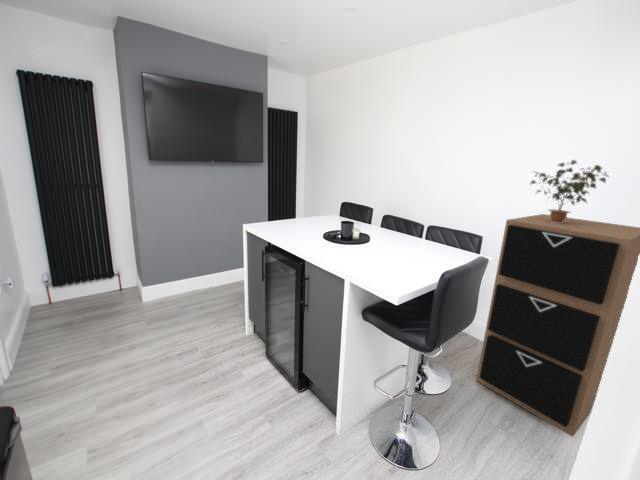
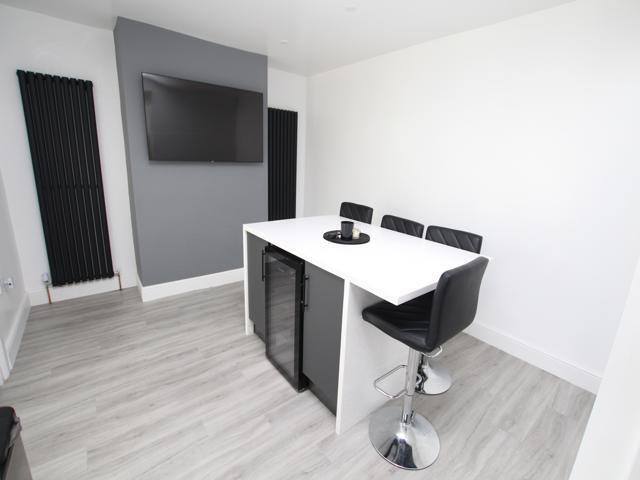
- cabinet (554, 313)
- potted plant (563, 191)
